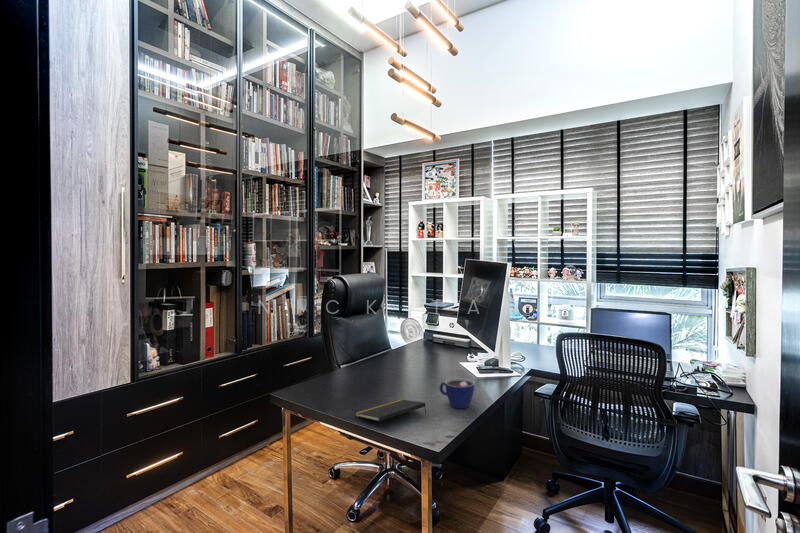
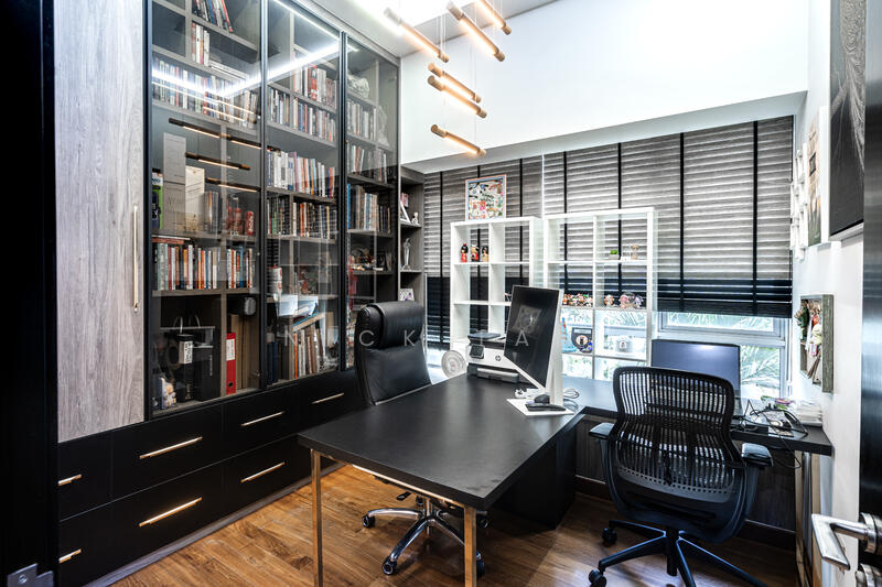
- notepad (390, 409)
- cup (455, 392)
